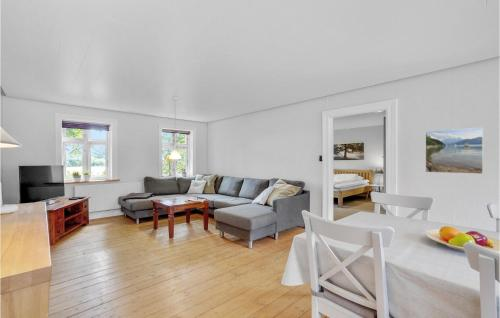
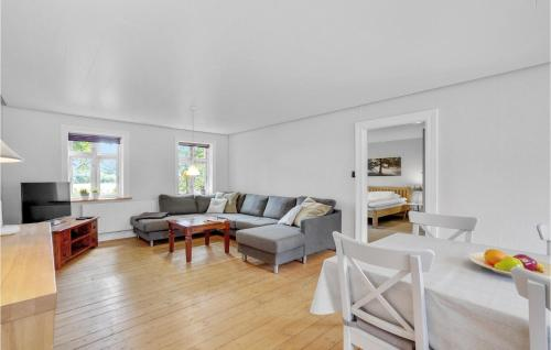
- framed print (452, 151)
